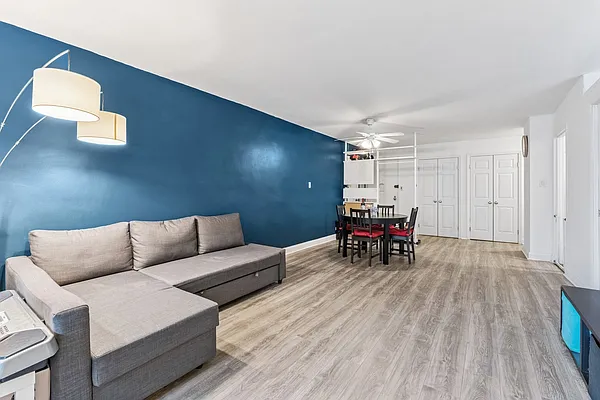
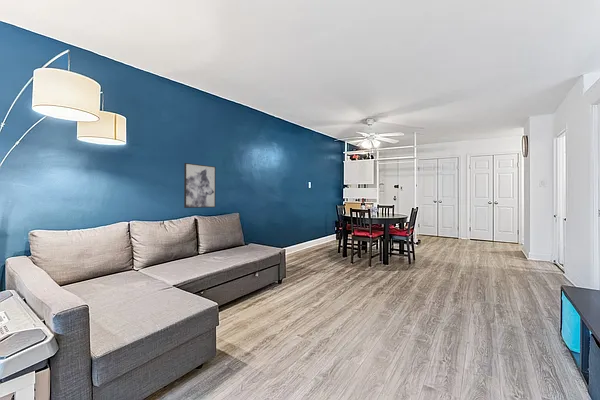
+ wall art (200, 186)
